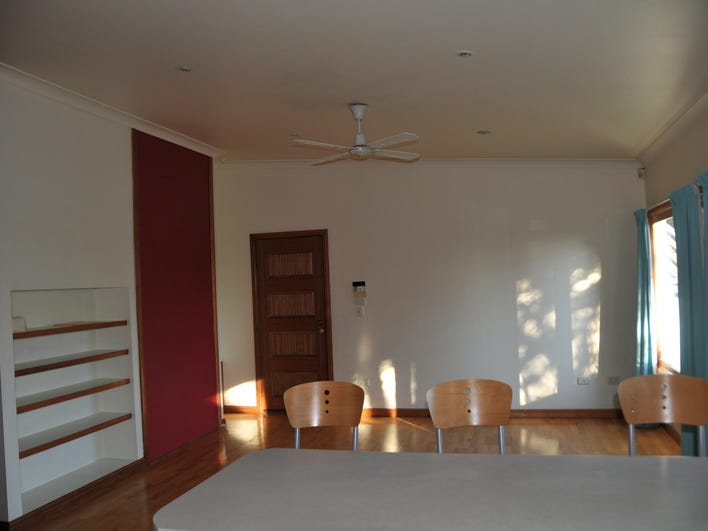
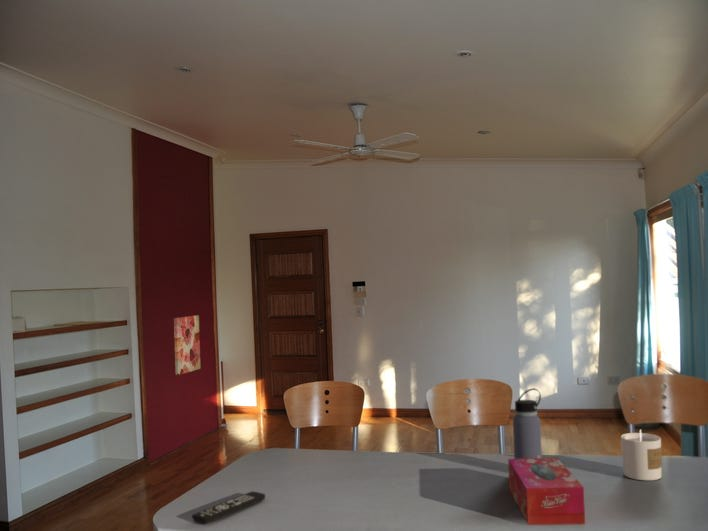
+ remote control (230, 507)
+ water bottle (527, 431)
+ candle (641, 452)
+ wall art (187, 344)
+ tissue box (543, 488)
